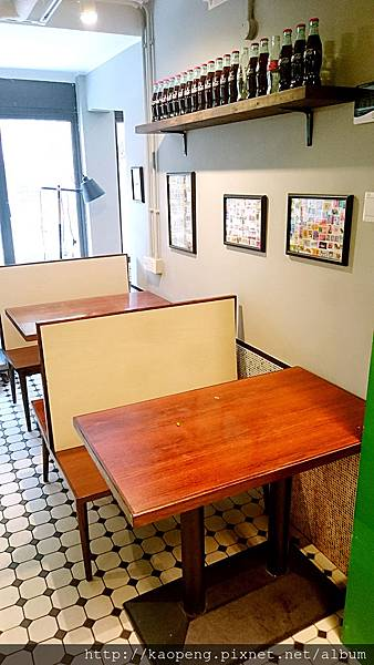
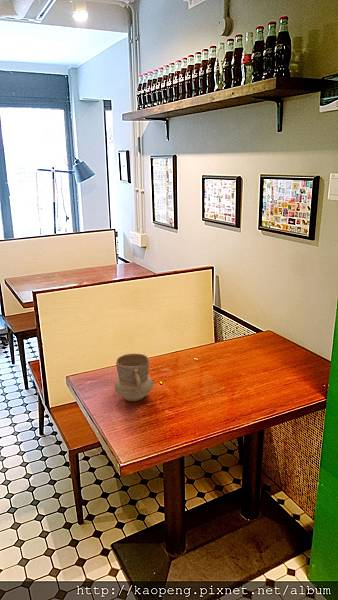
+ mug (133, 378)
